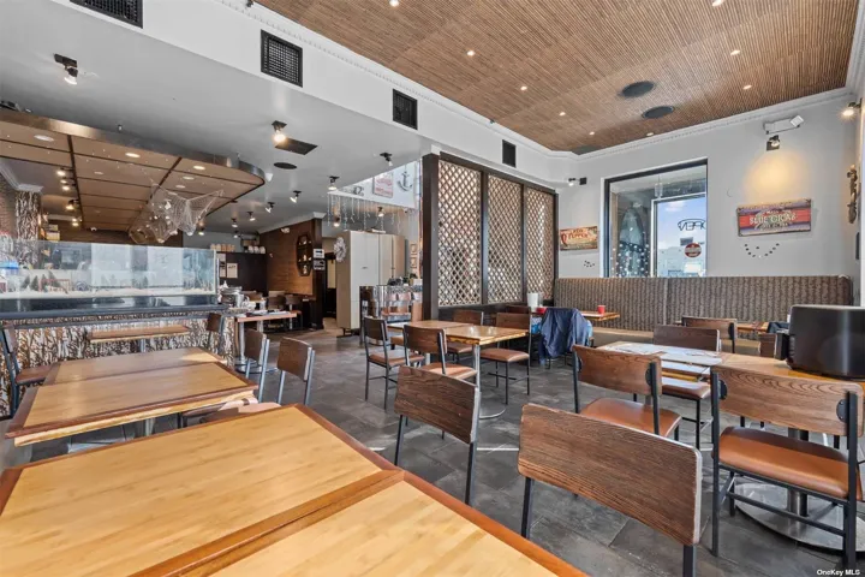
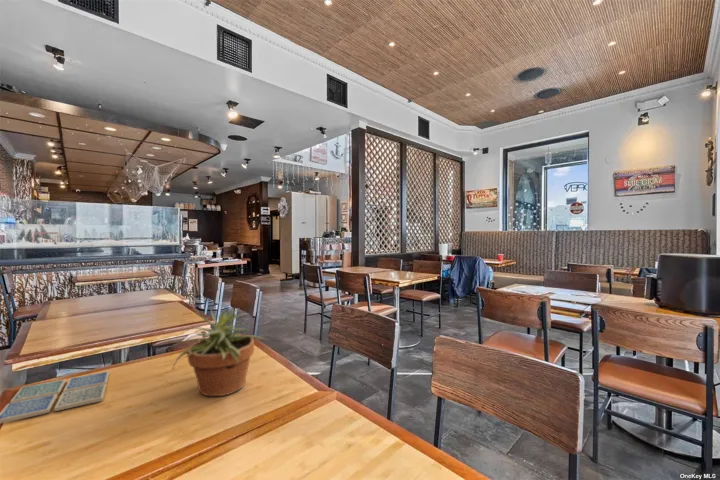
+ potted plant (221, 346)
+ drink coaster (59, 393)
